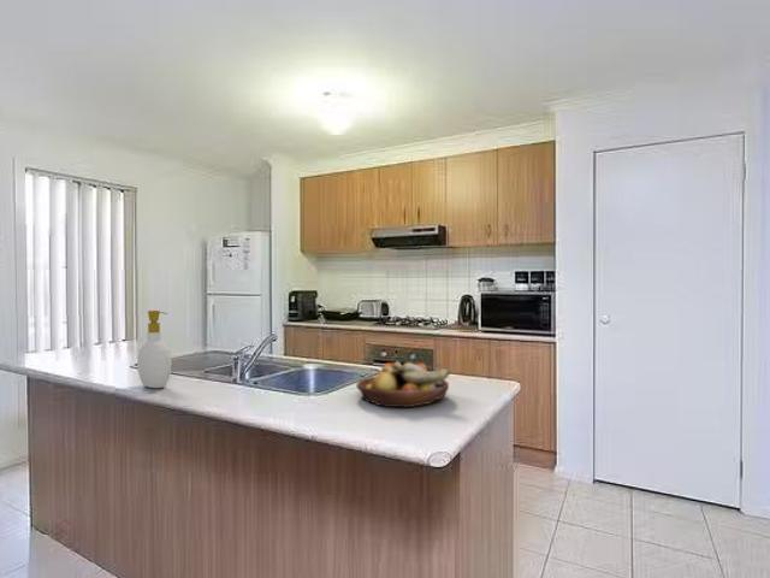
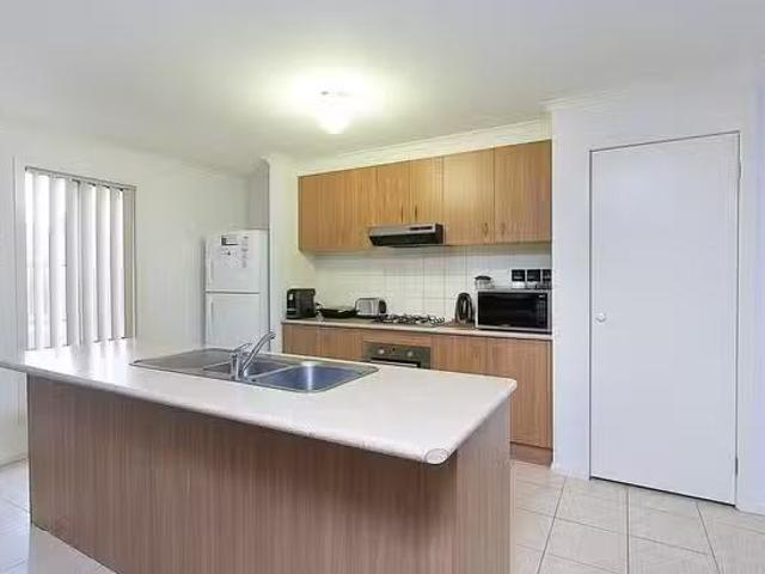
- fruit bowl (403, 378)
- soap bottle (155, 348)
